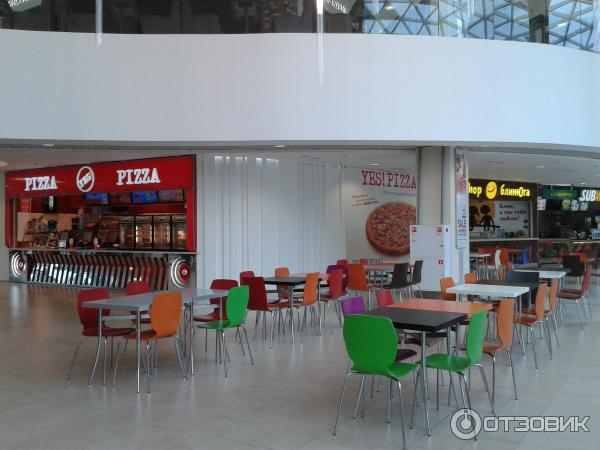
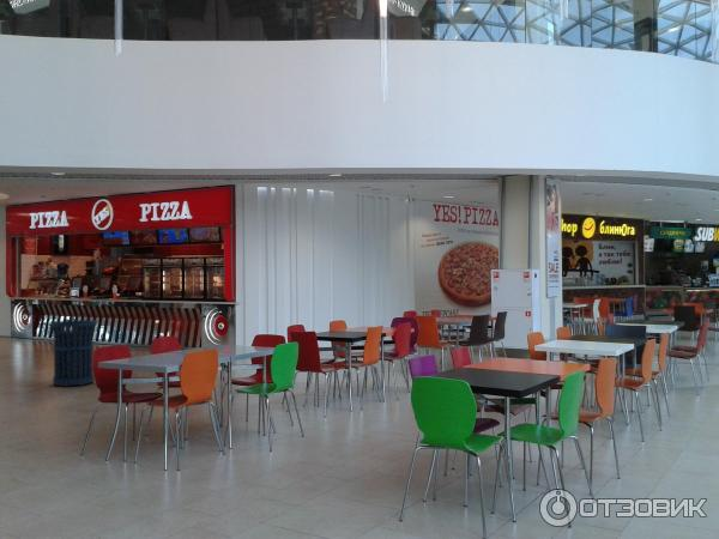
+ trash can (73, 352)
